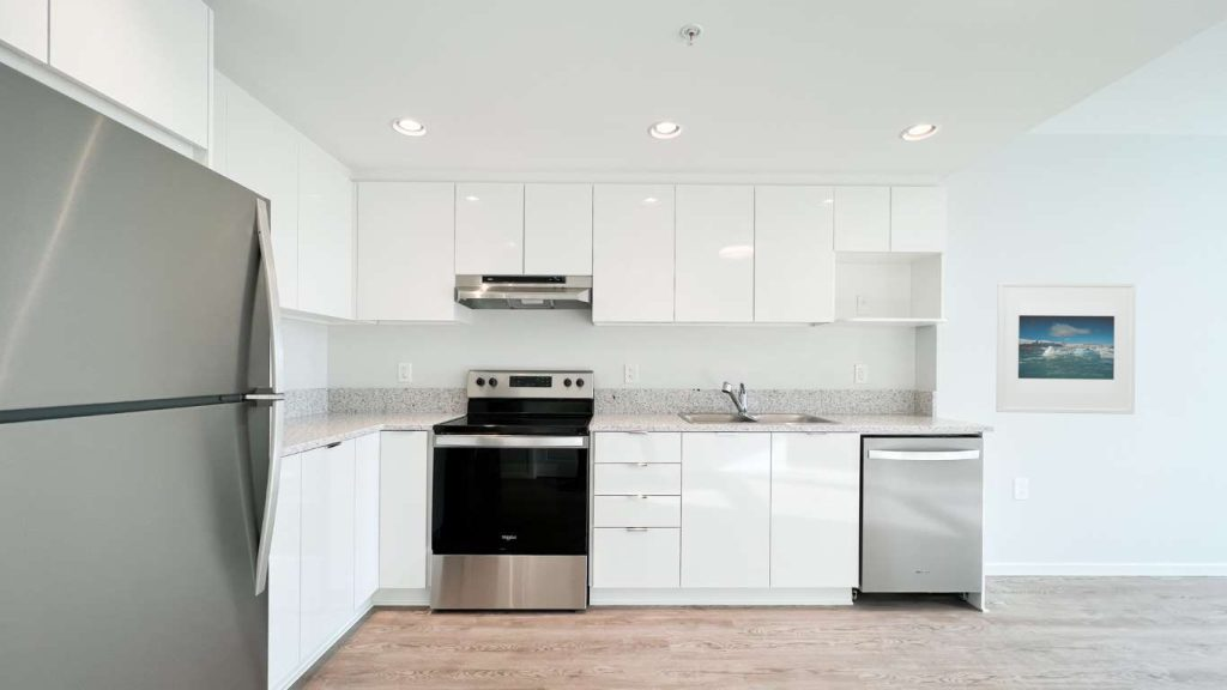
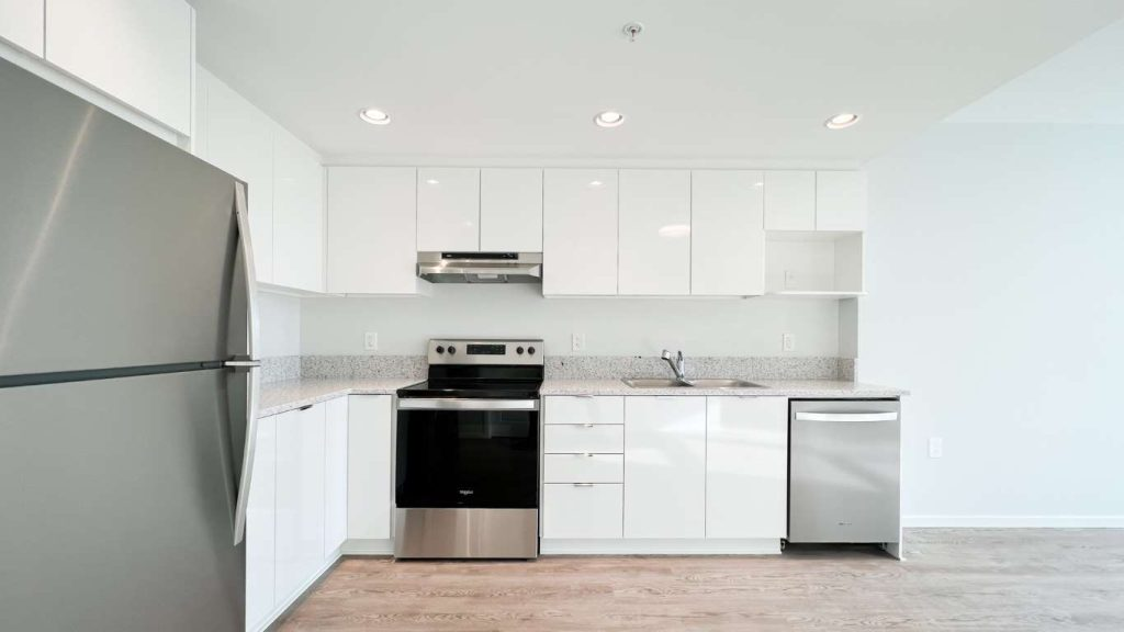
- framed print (1065, 347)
